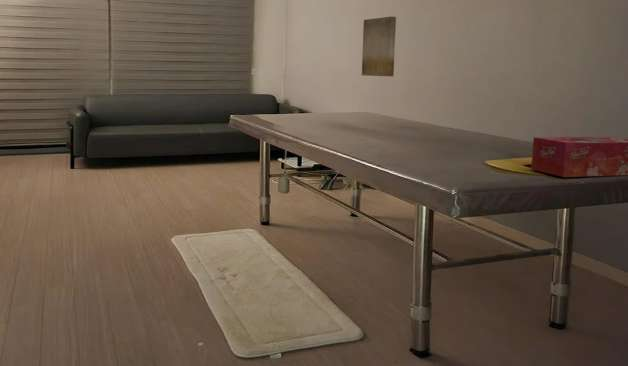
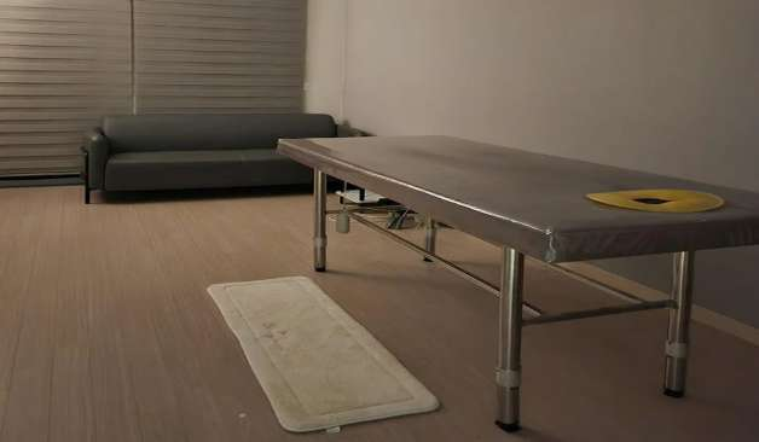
- tissue box (587, 155)
- wall art (378, 47)
